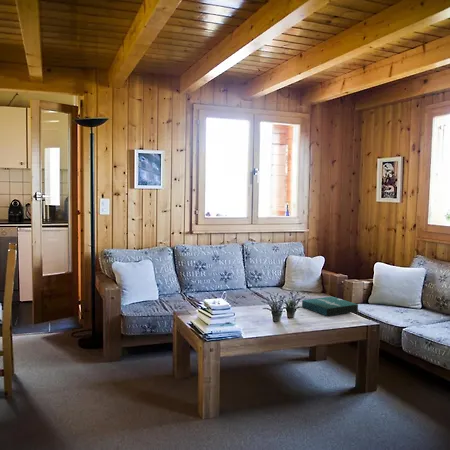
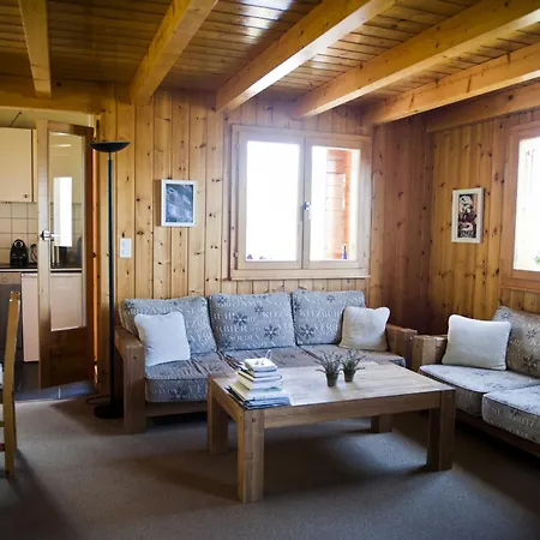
- pizza box (329, 305)
